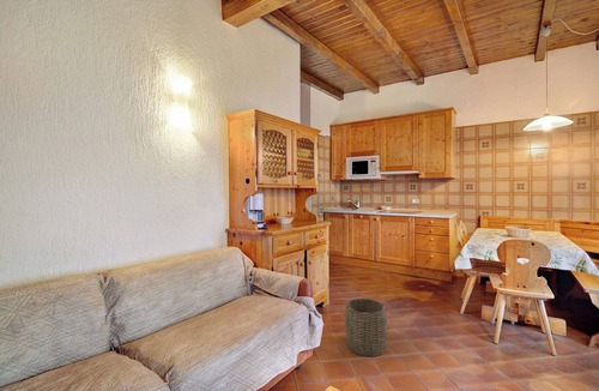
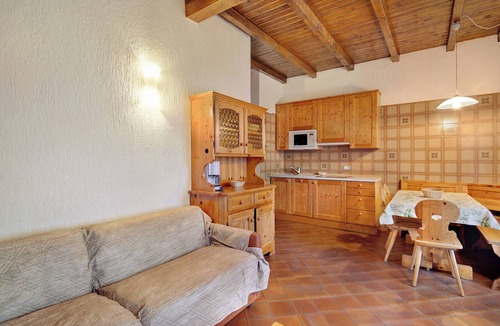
- woven basket (365, 325)
